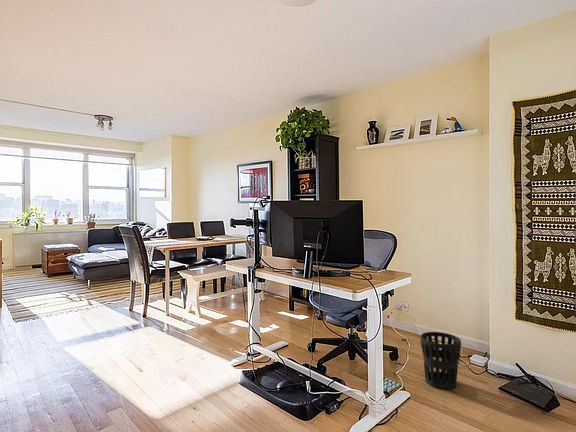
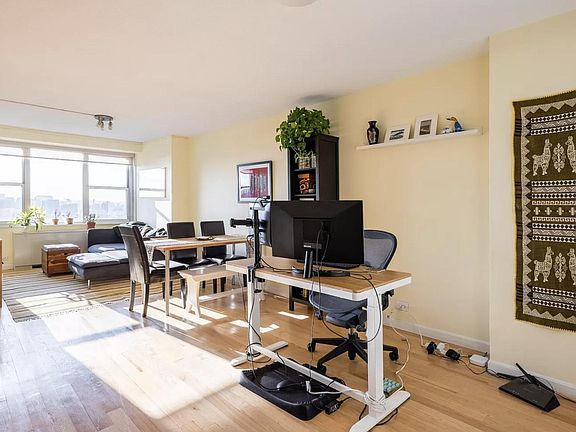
- wastebasket (441, 360)
